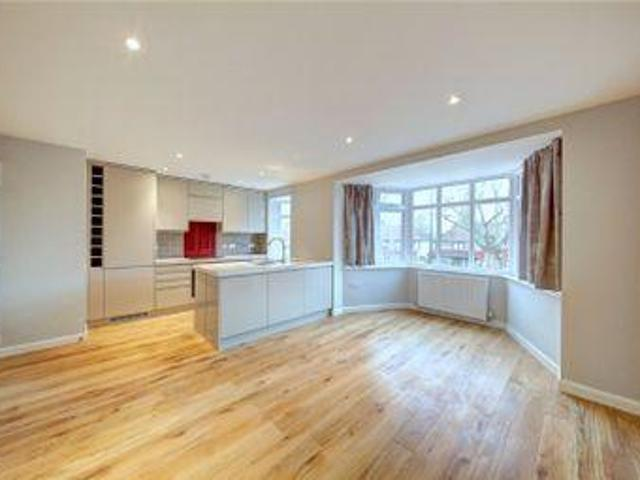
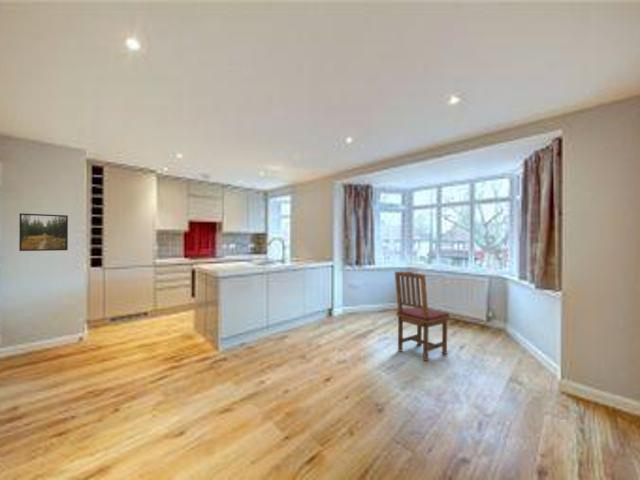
+ dining chair (421, 311)
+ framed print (44, 232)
